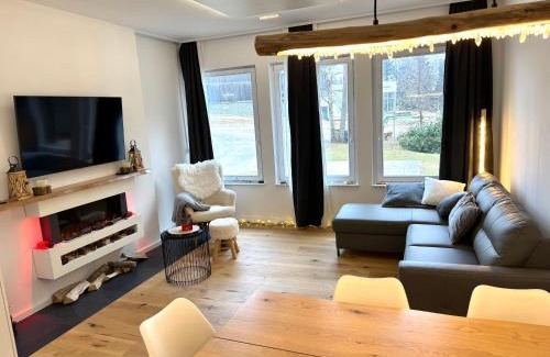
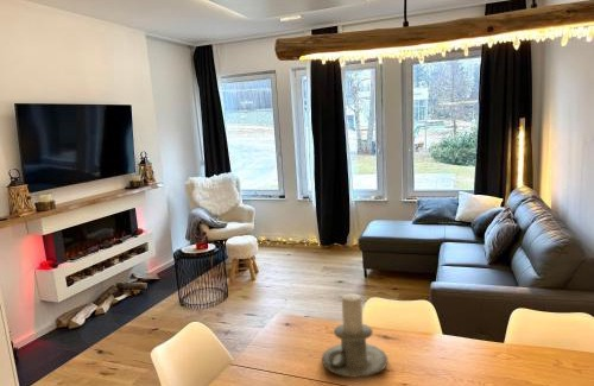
+ candle holder (353, 329)
